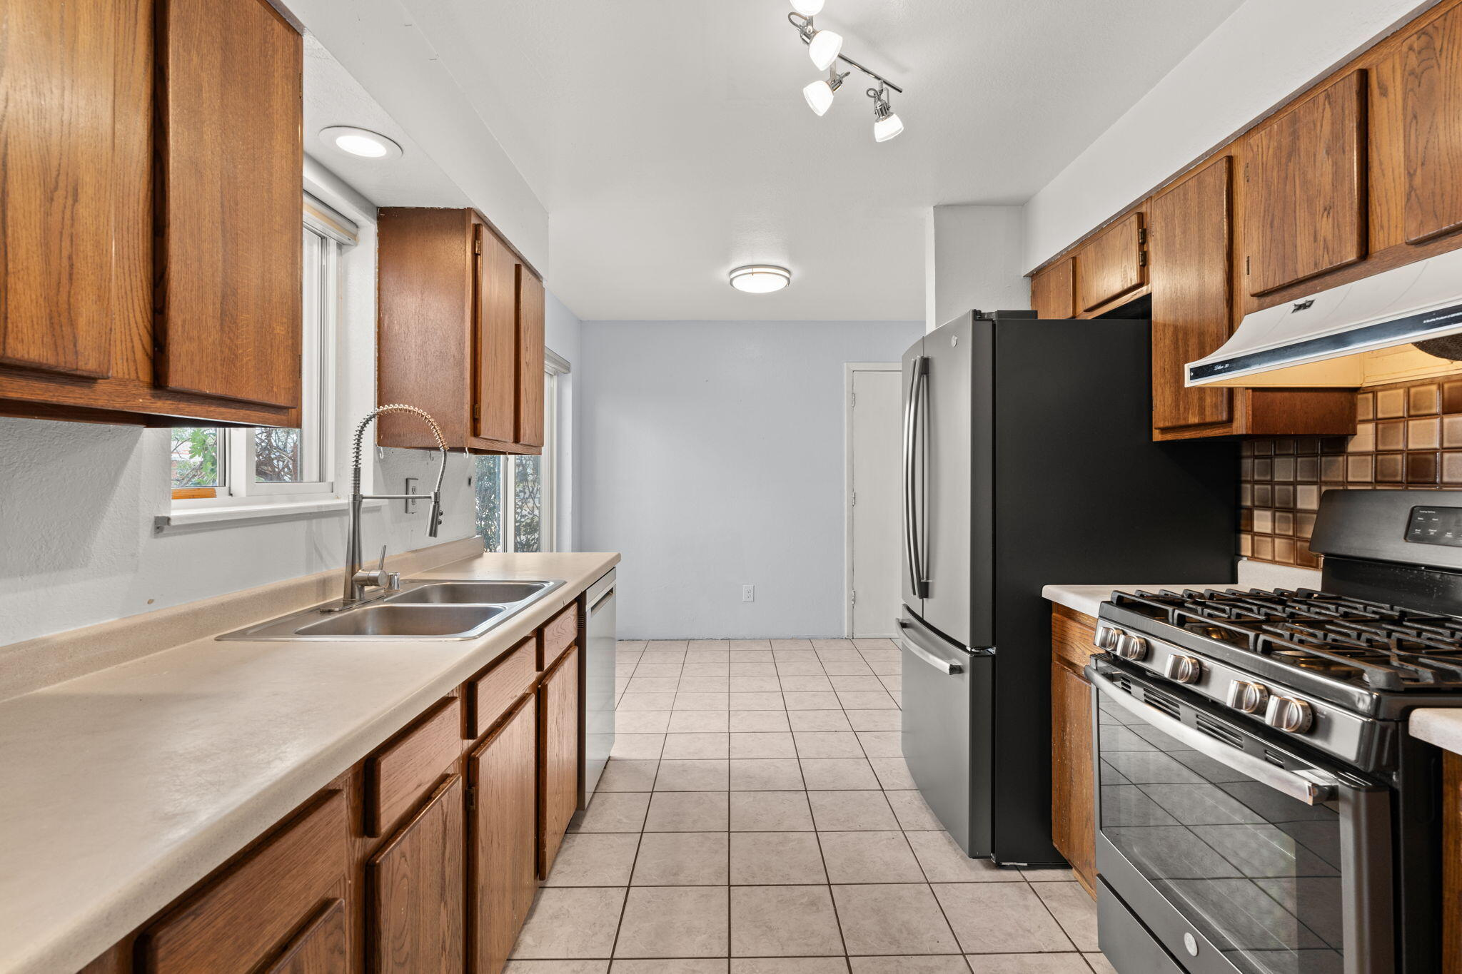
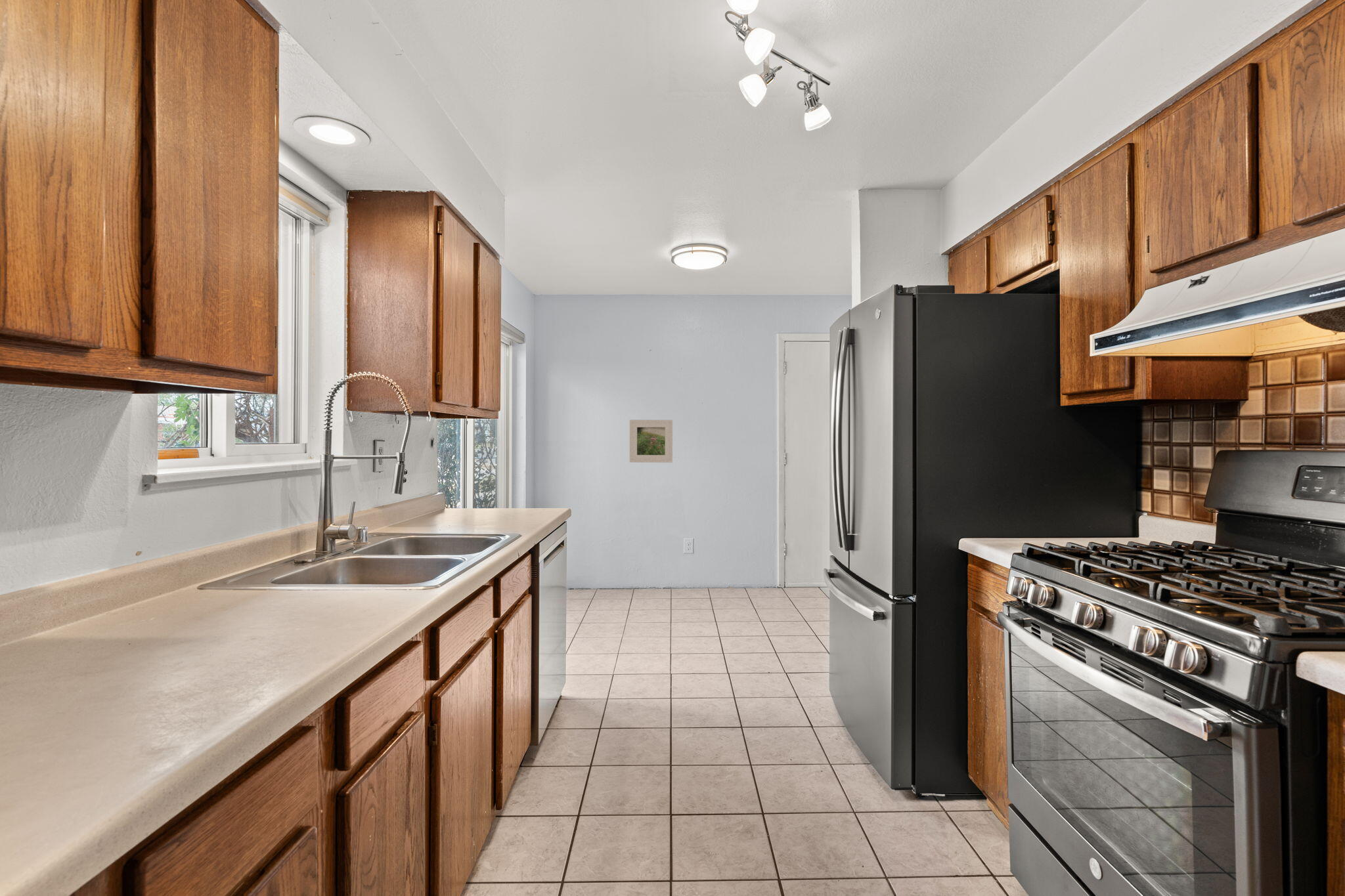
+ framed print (651, 441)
